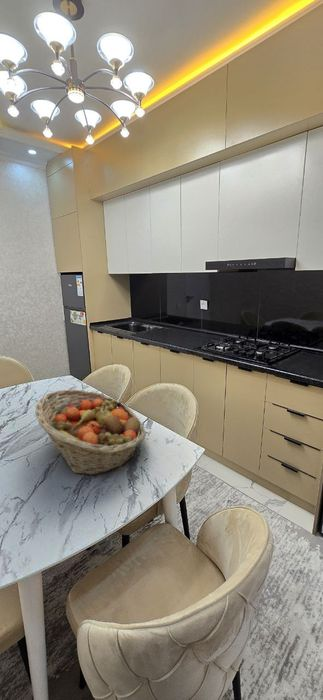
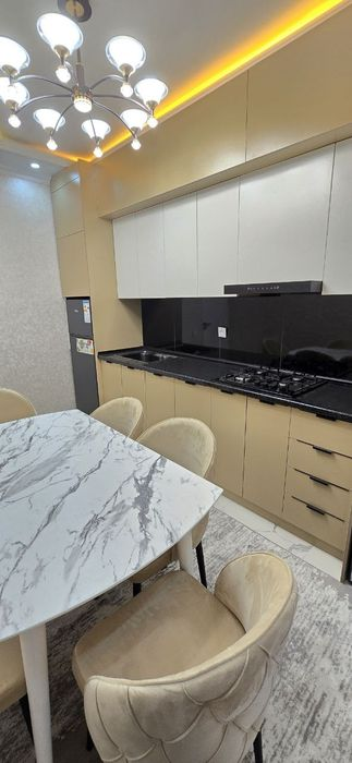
- fruit basket (92, 424)
